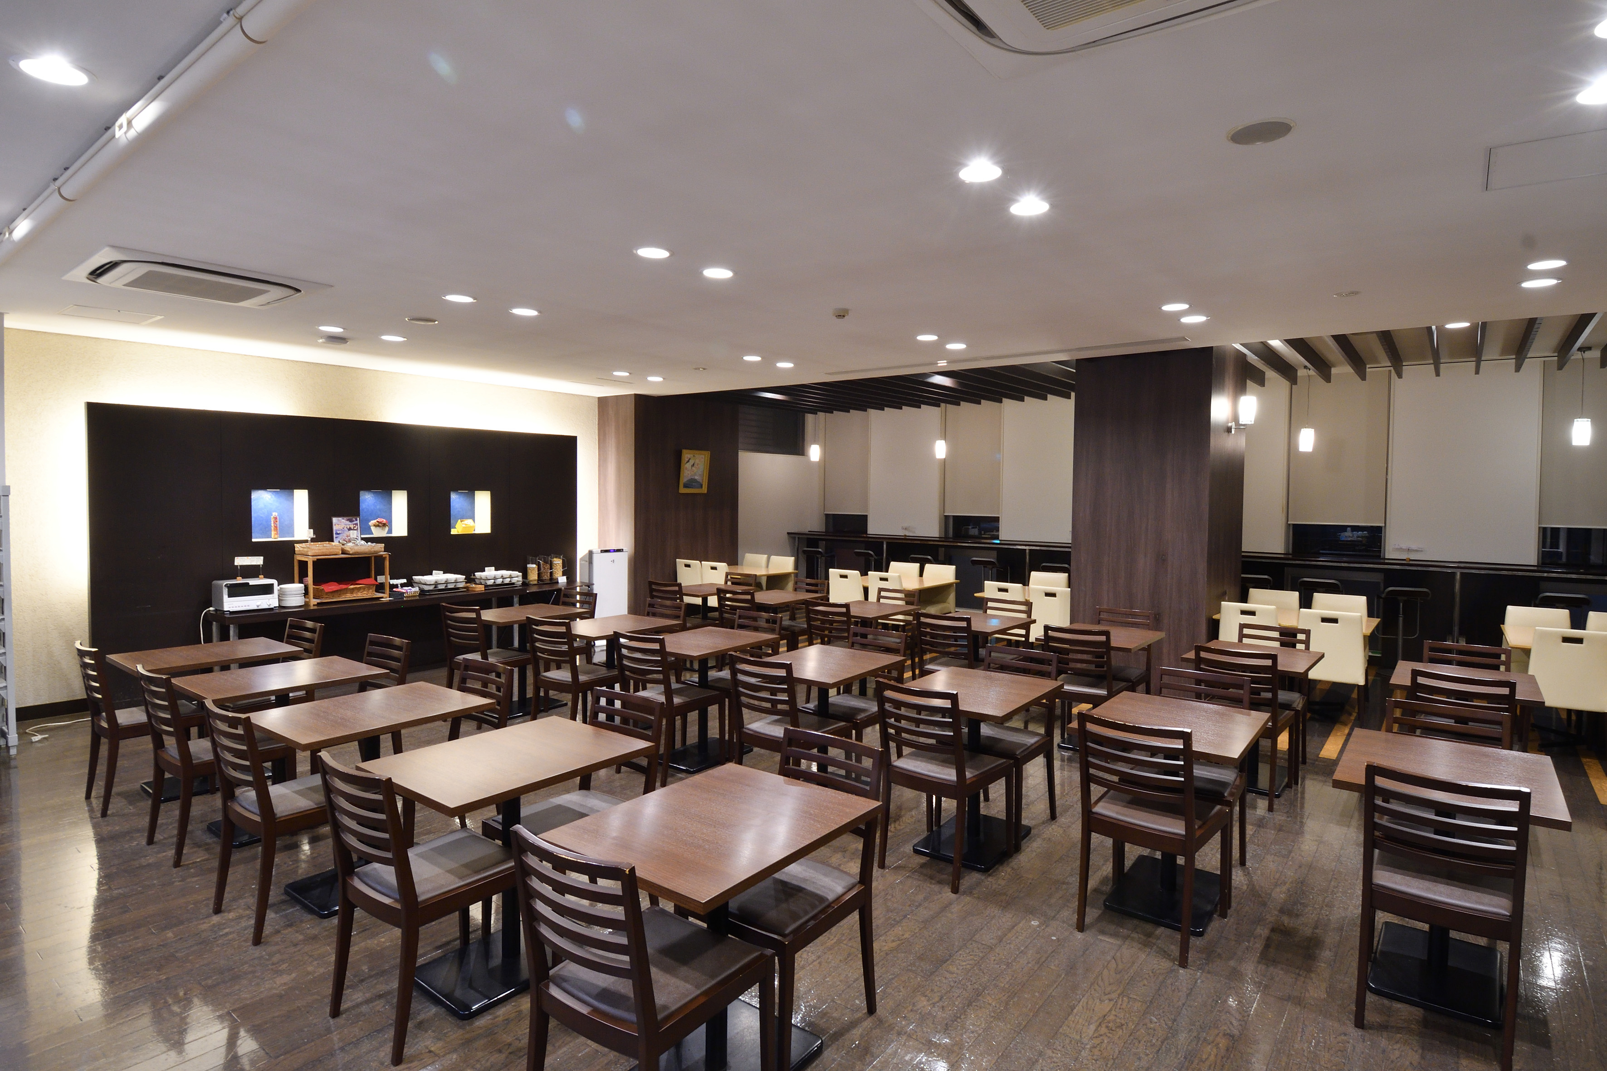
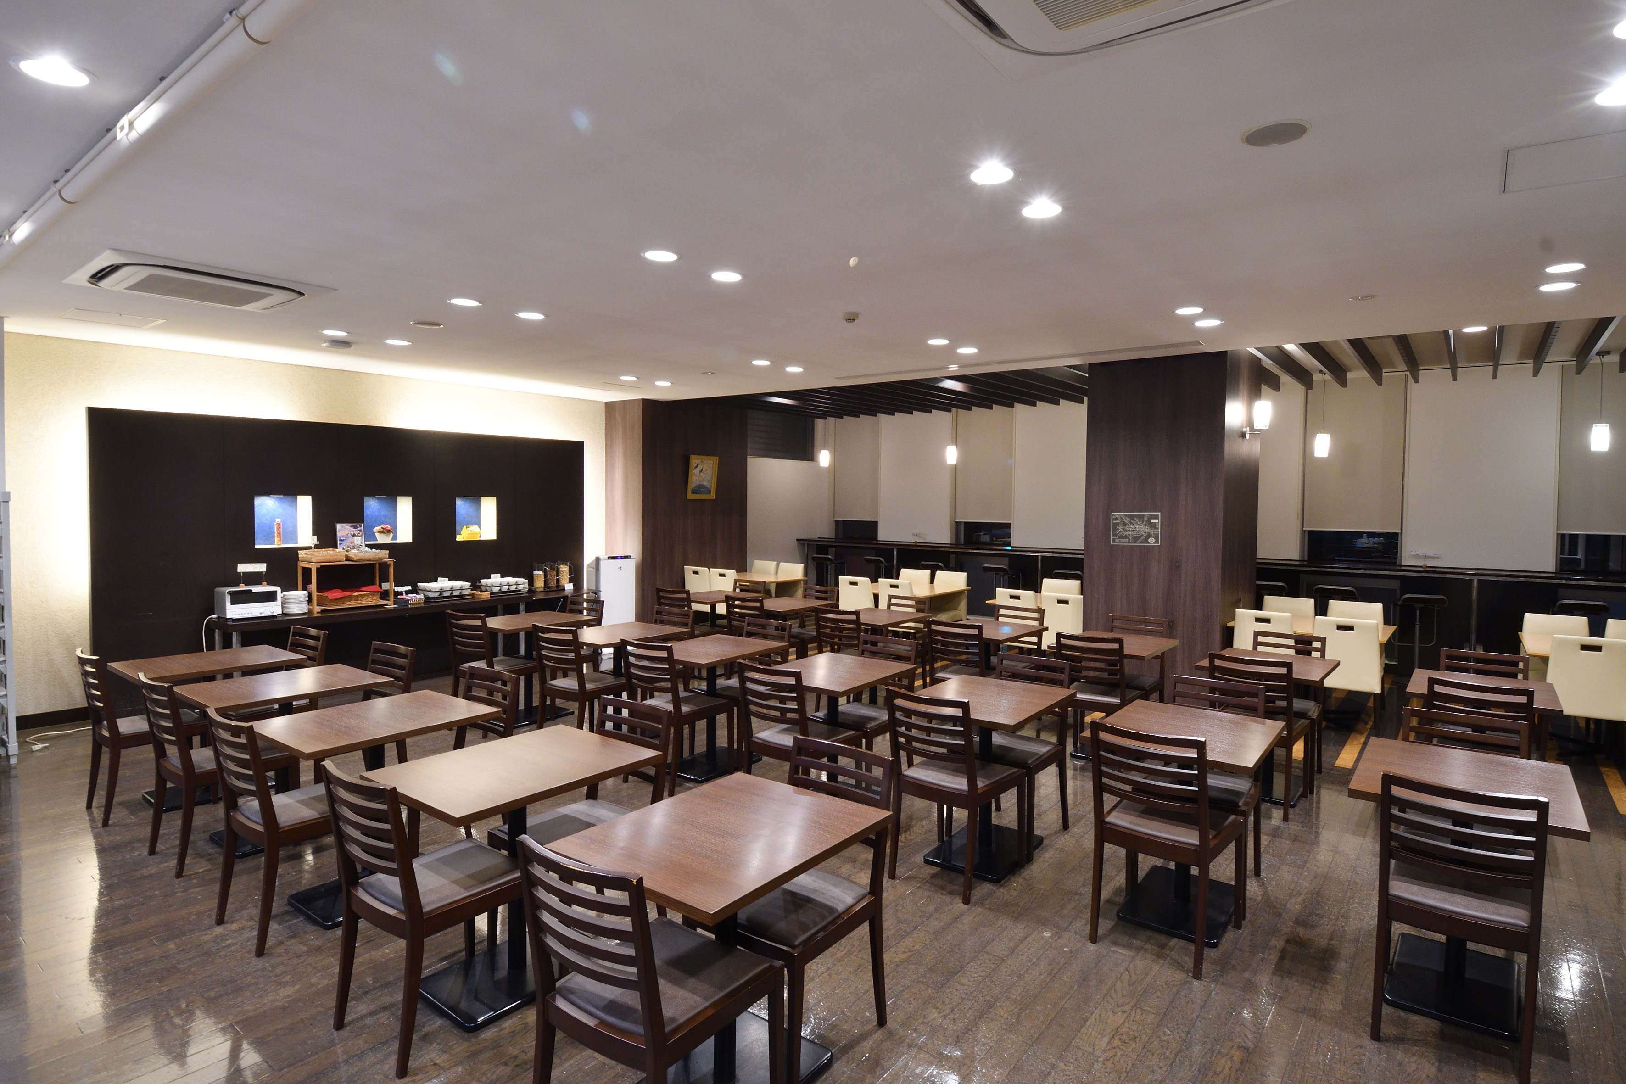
+ wall art (1135, 529)
+ eyeball (855, 263)
